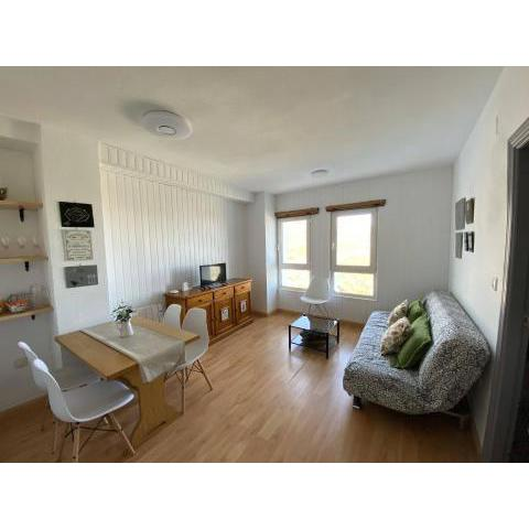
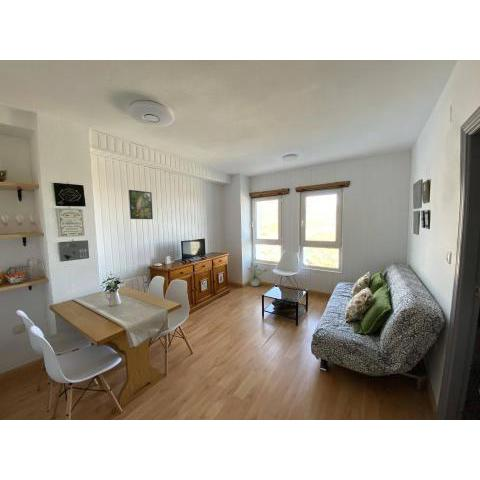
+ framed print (141, 205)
+ potted plant (258, 273)
